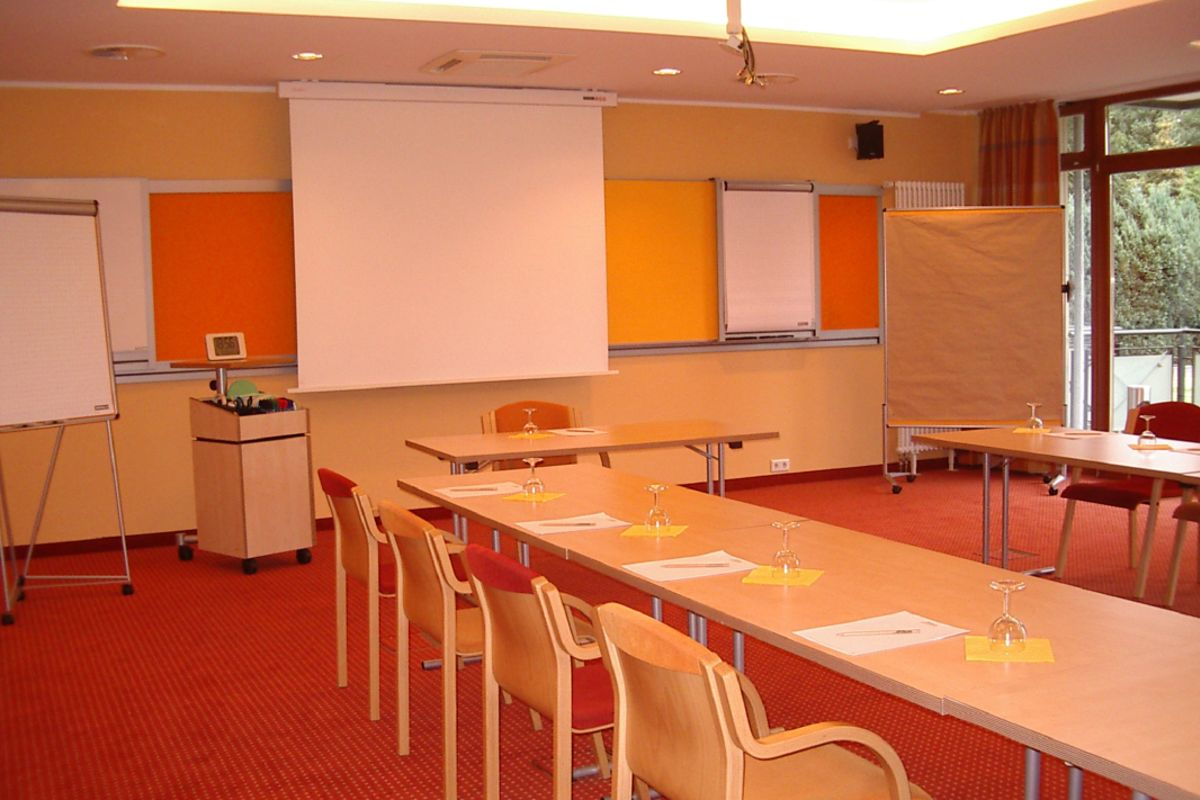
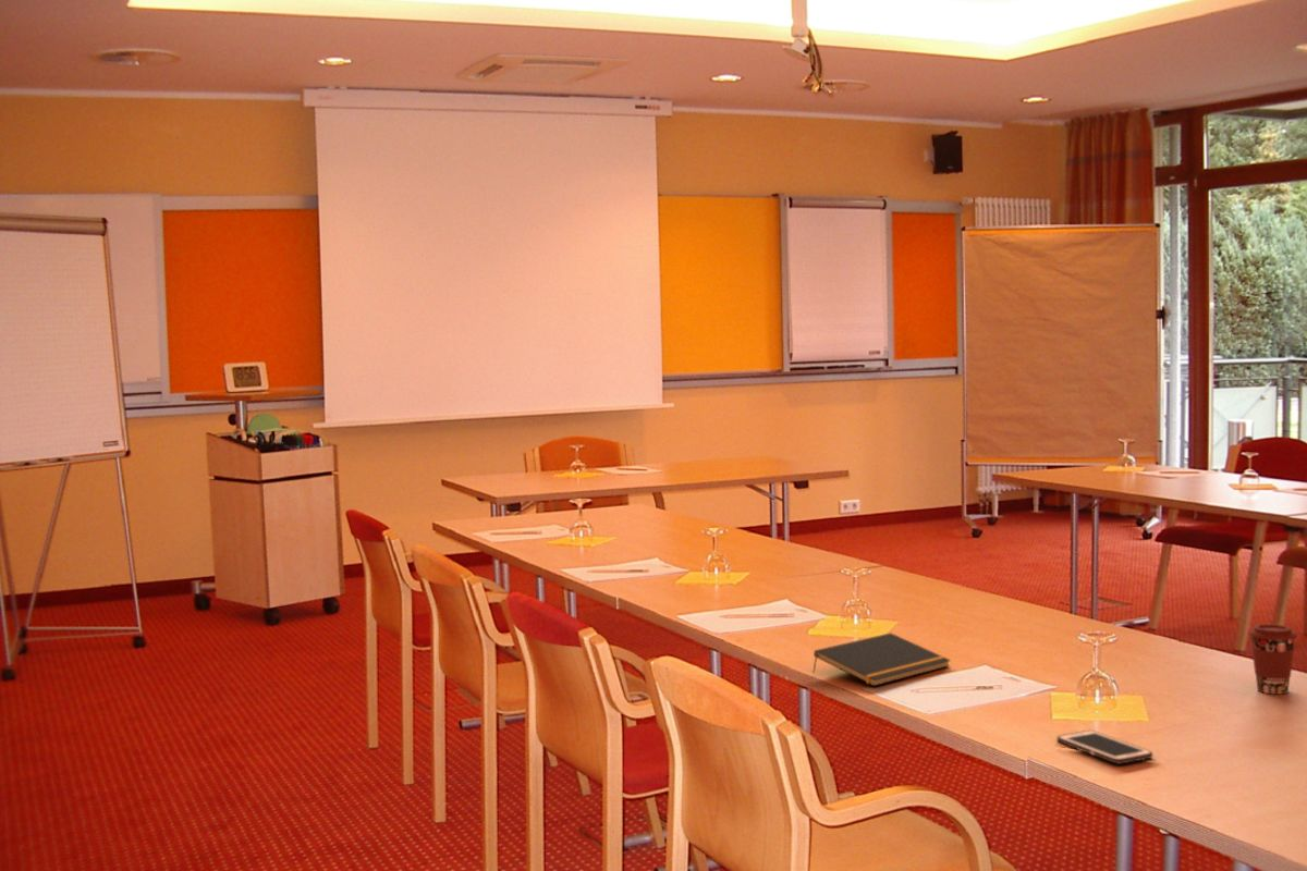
+ cell phone (1103, 747)
+ coffee cup (1272, 659)
+ notepad (882, 658)
